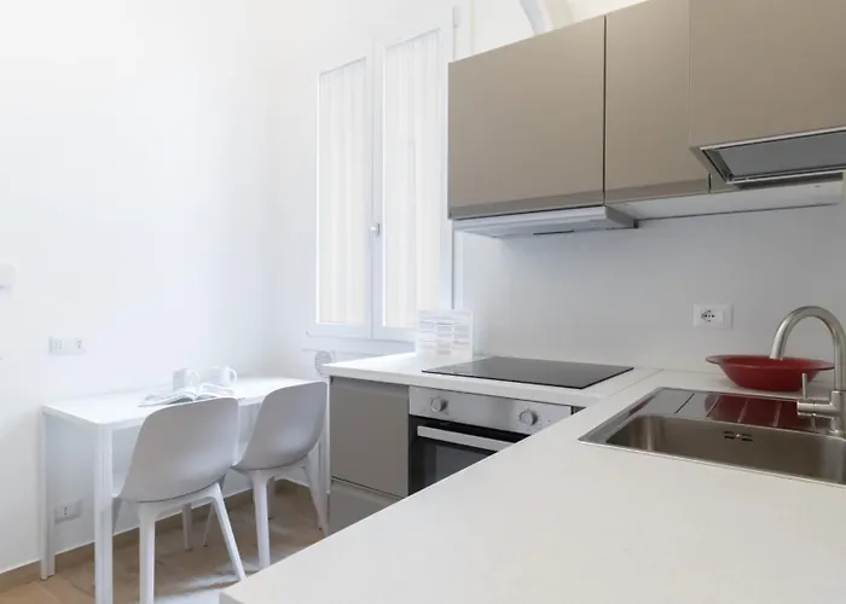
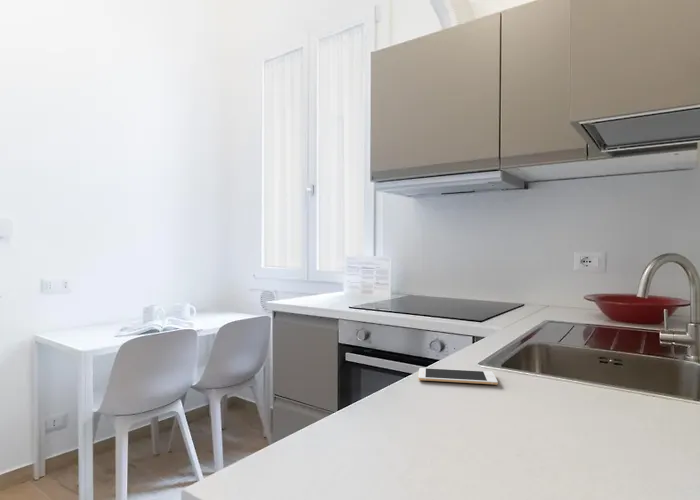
+ cell phone (456, 375)
